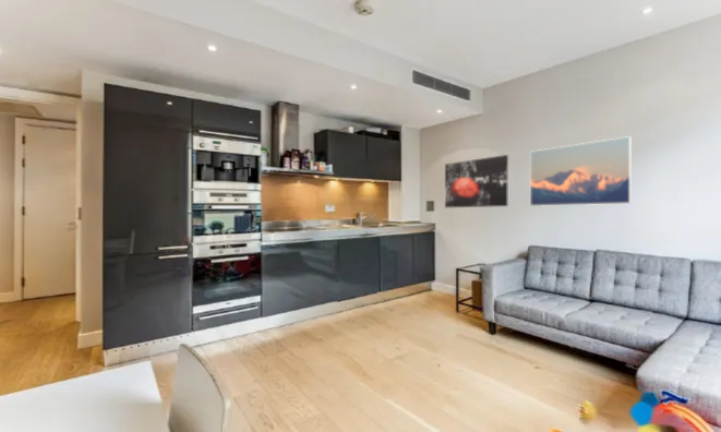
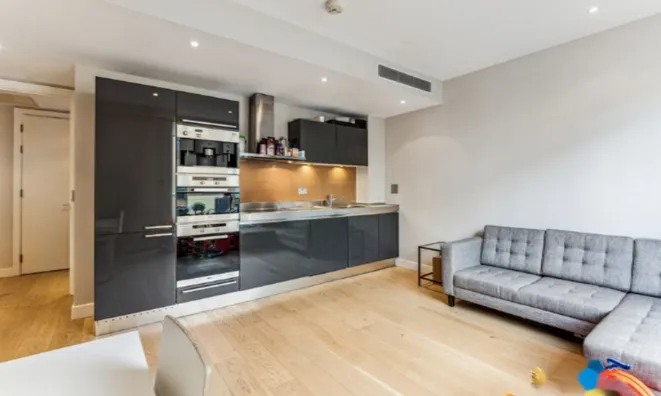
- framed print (575, 175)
- wall art (473, 183)
